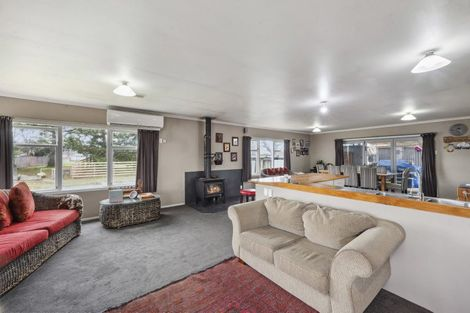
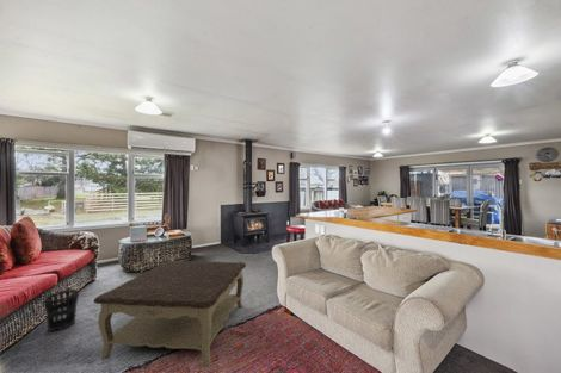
+ coffee table (184, 301)
+ wastebasket (61, 309)
